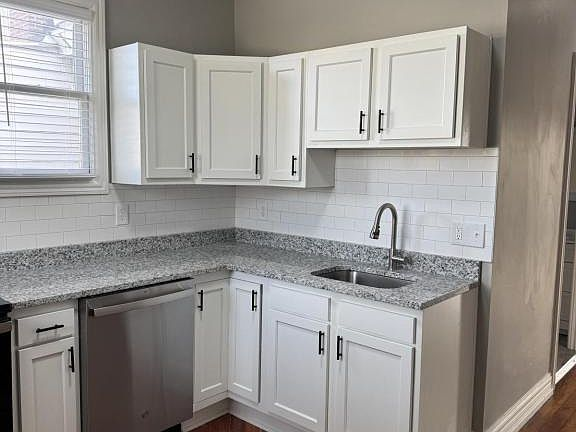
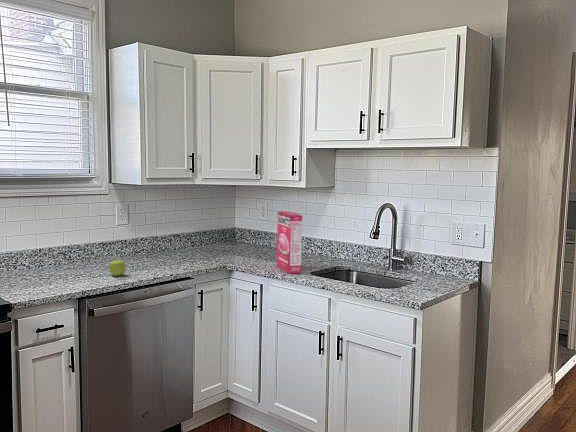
+ fruit (117, 267)
+ cereal box (289, 241)
